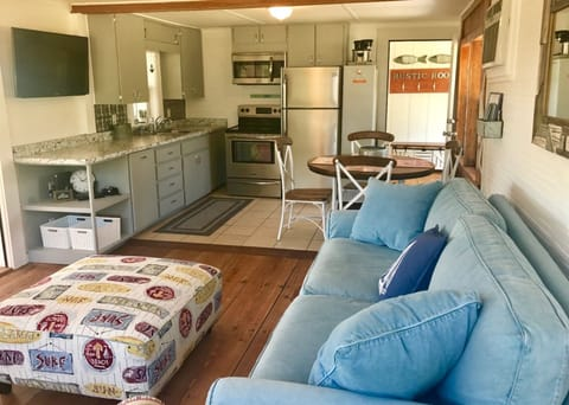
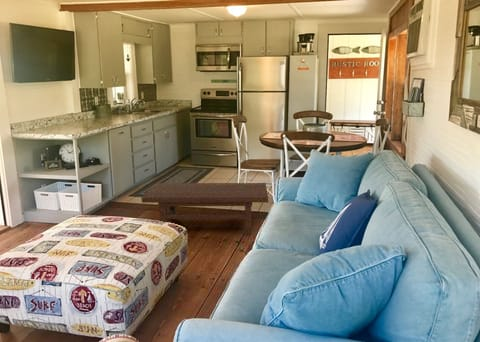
+ coffee table (208, 205)
